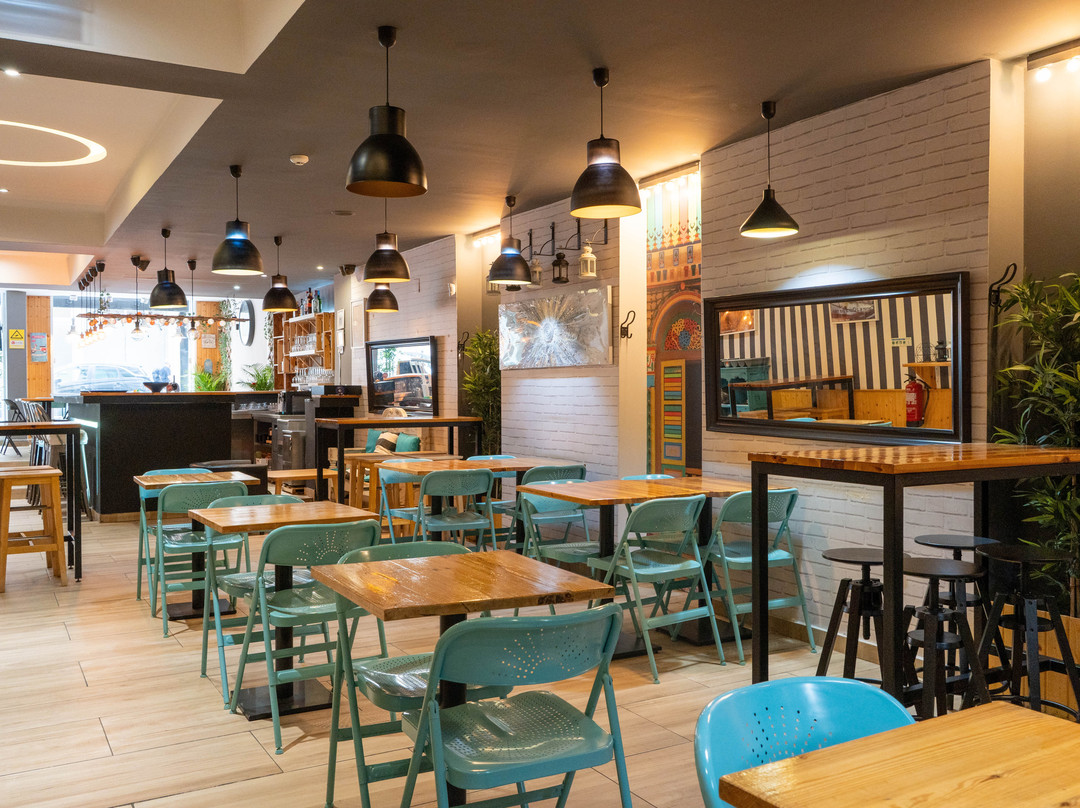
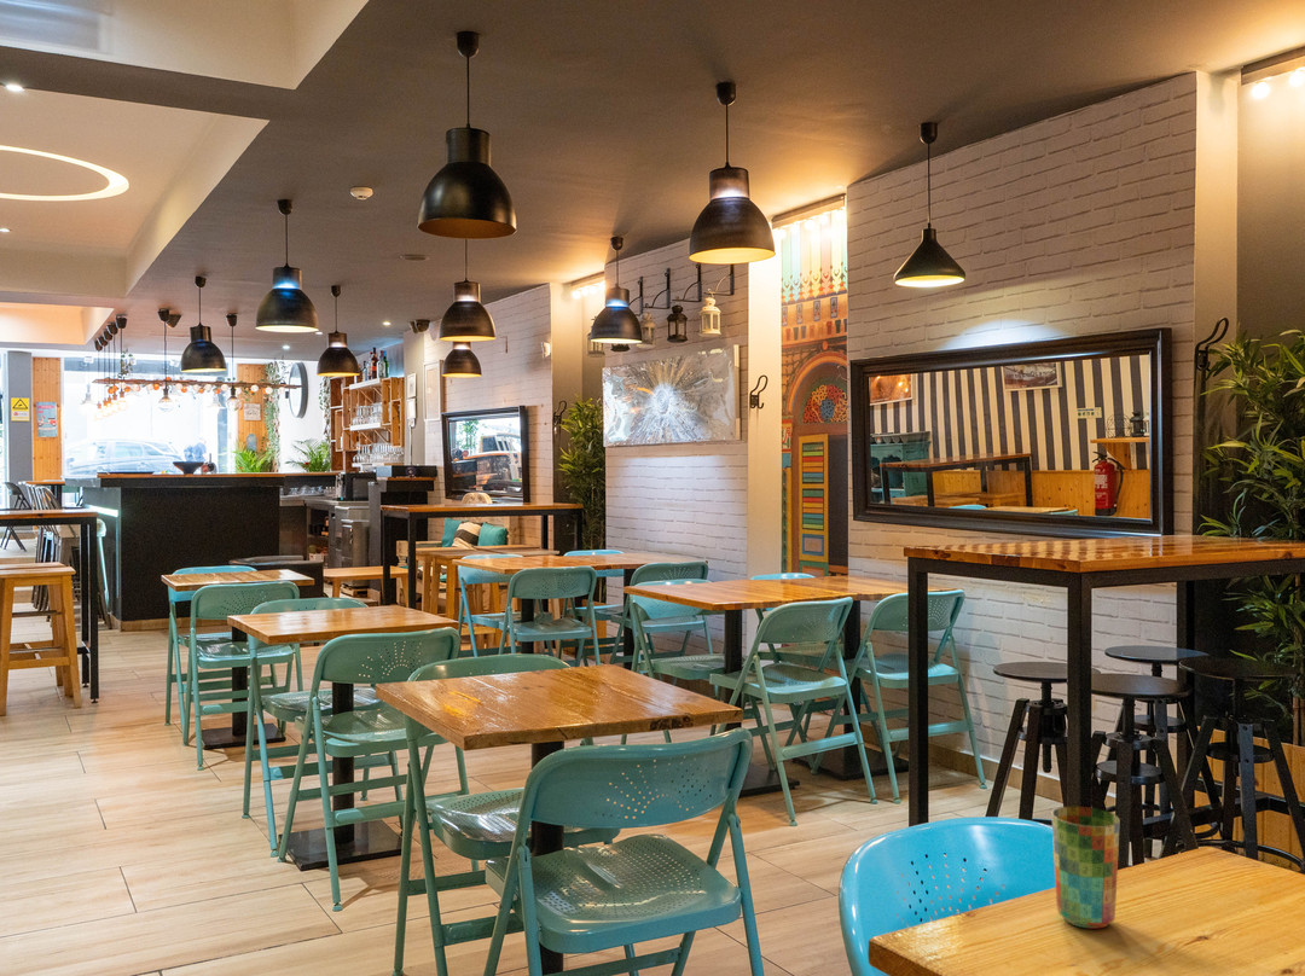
+ cup (1085, 867)
